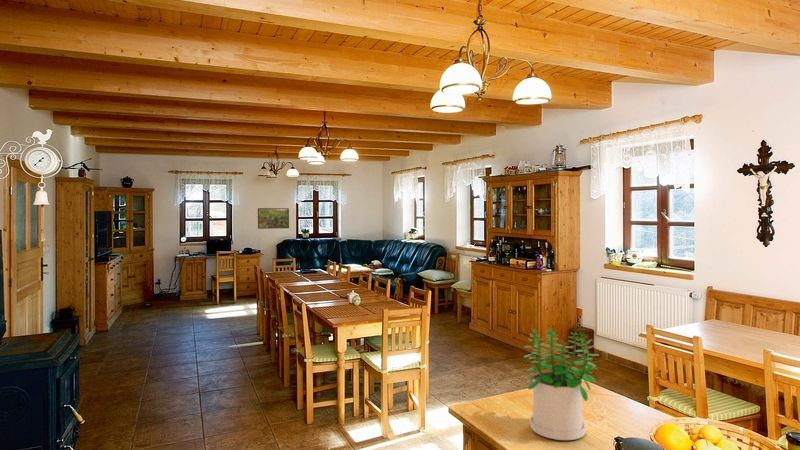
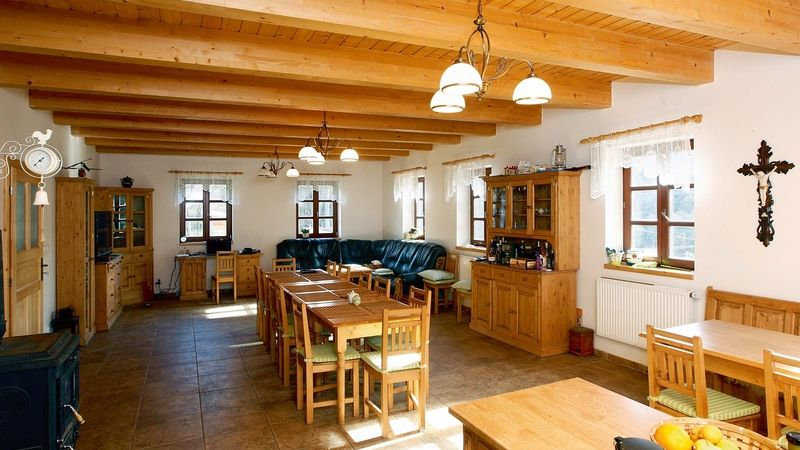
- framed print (273, 218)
- potted plant (559, 377)
